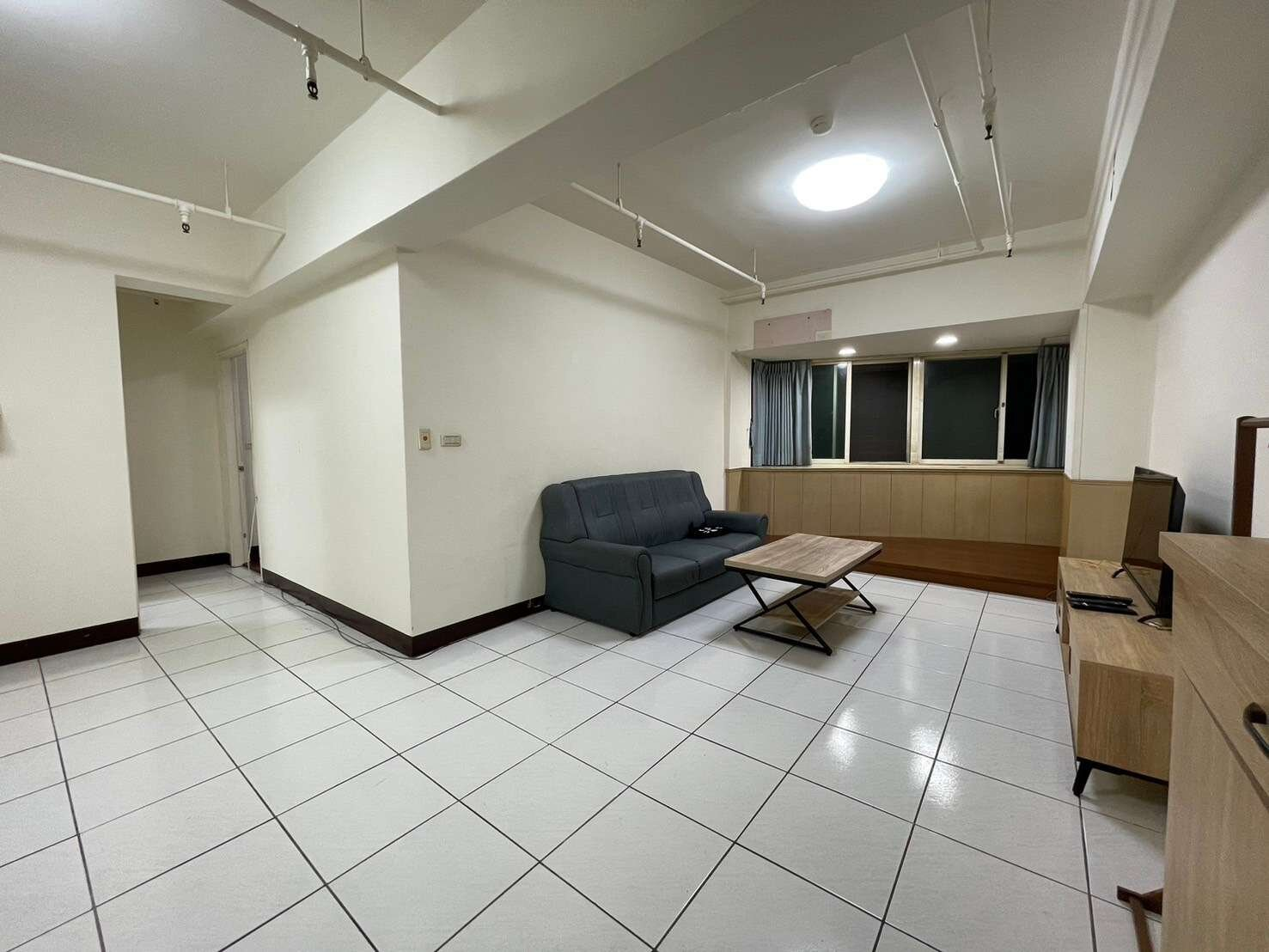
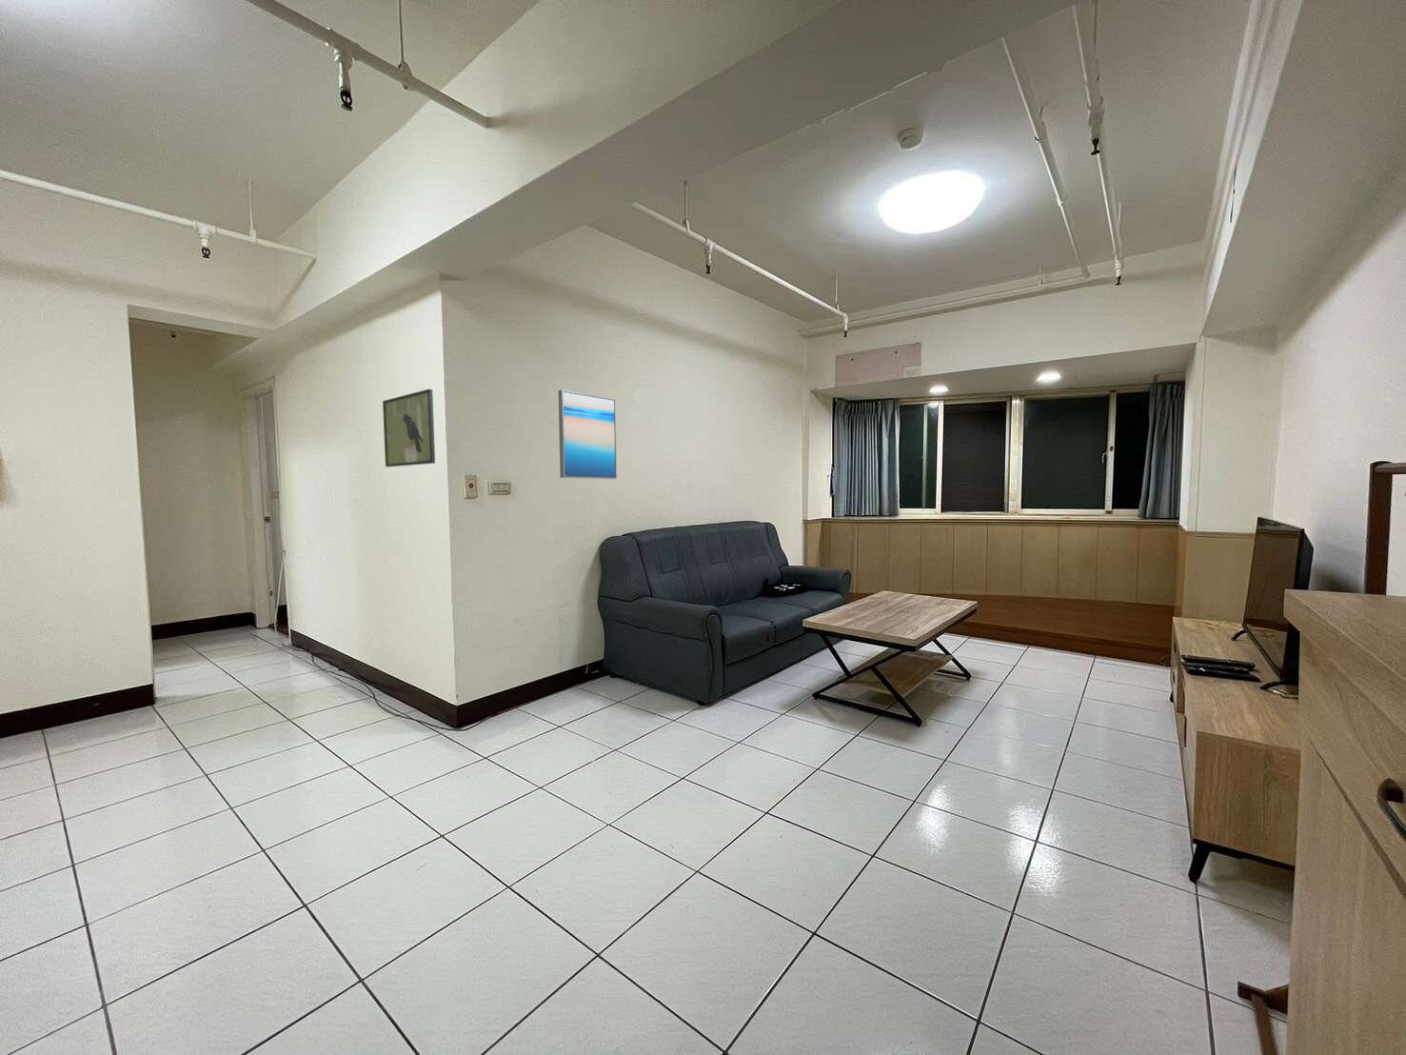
+ wall art (588, 437)
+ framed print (408, 430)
